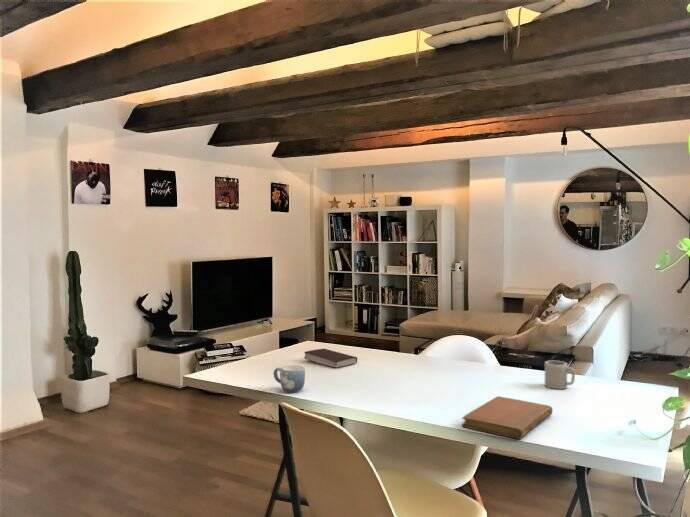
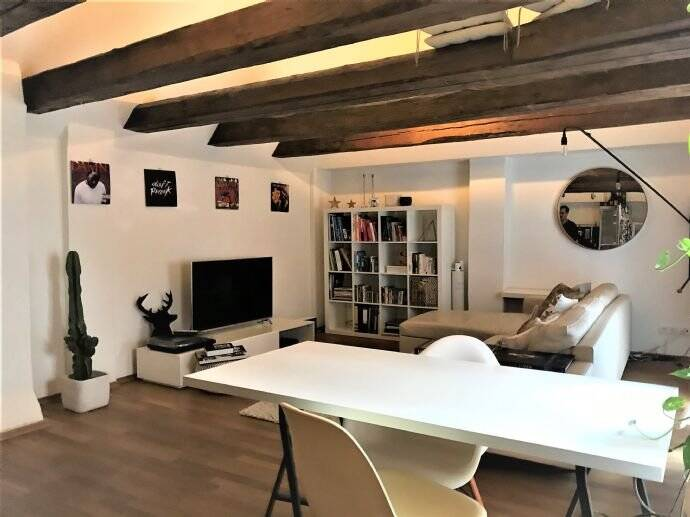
- cup (559, 375)
- mug (288, 378)
- book (330, 357)
- notebook (508, 415)
